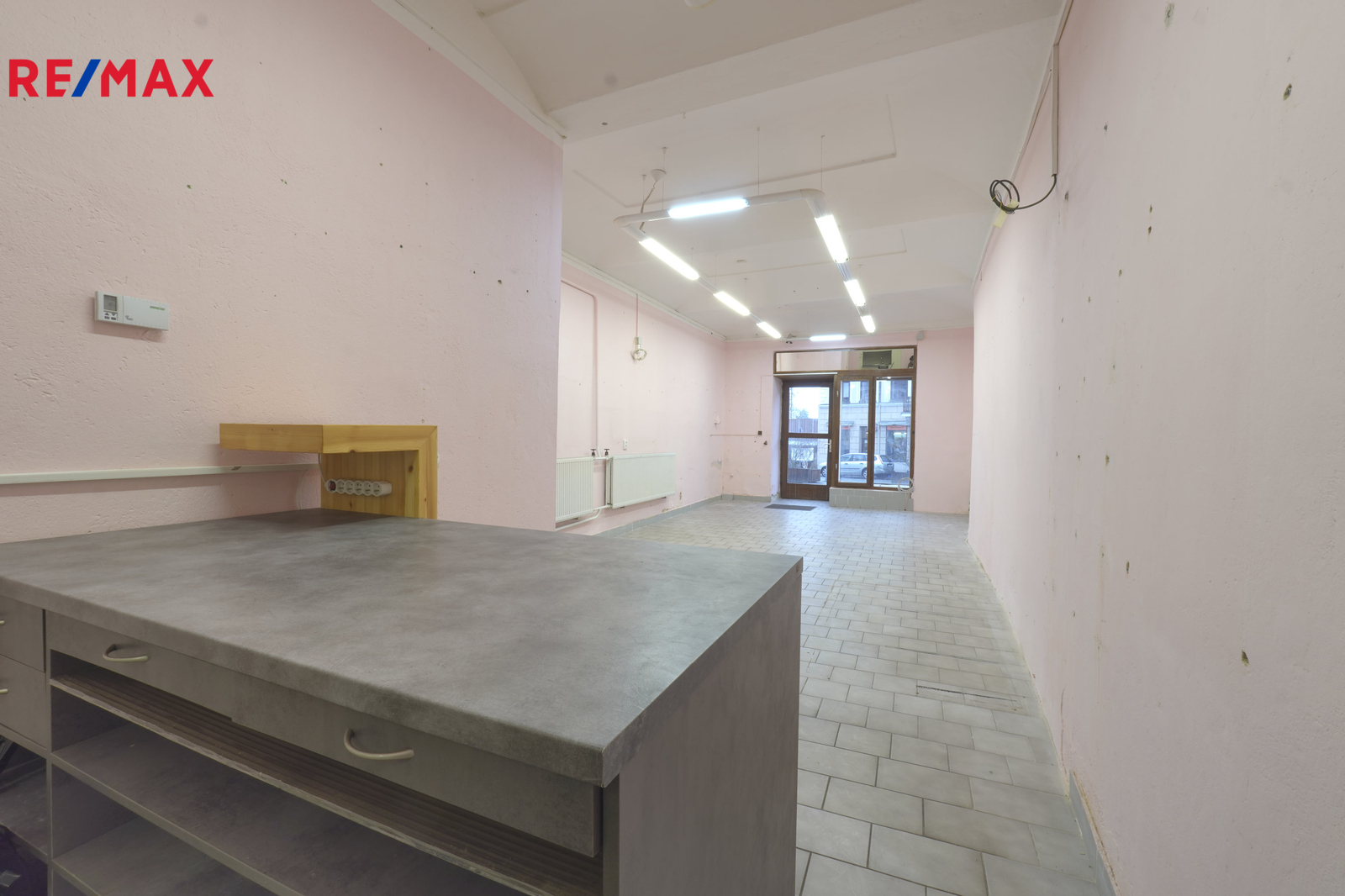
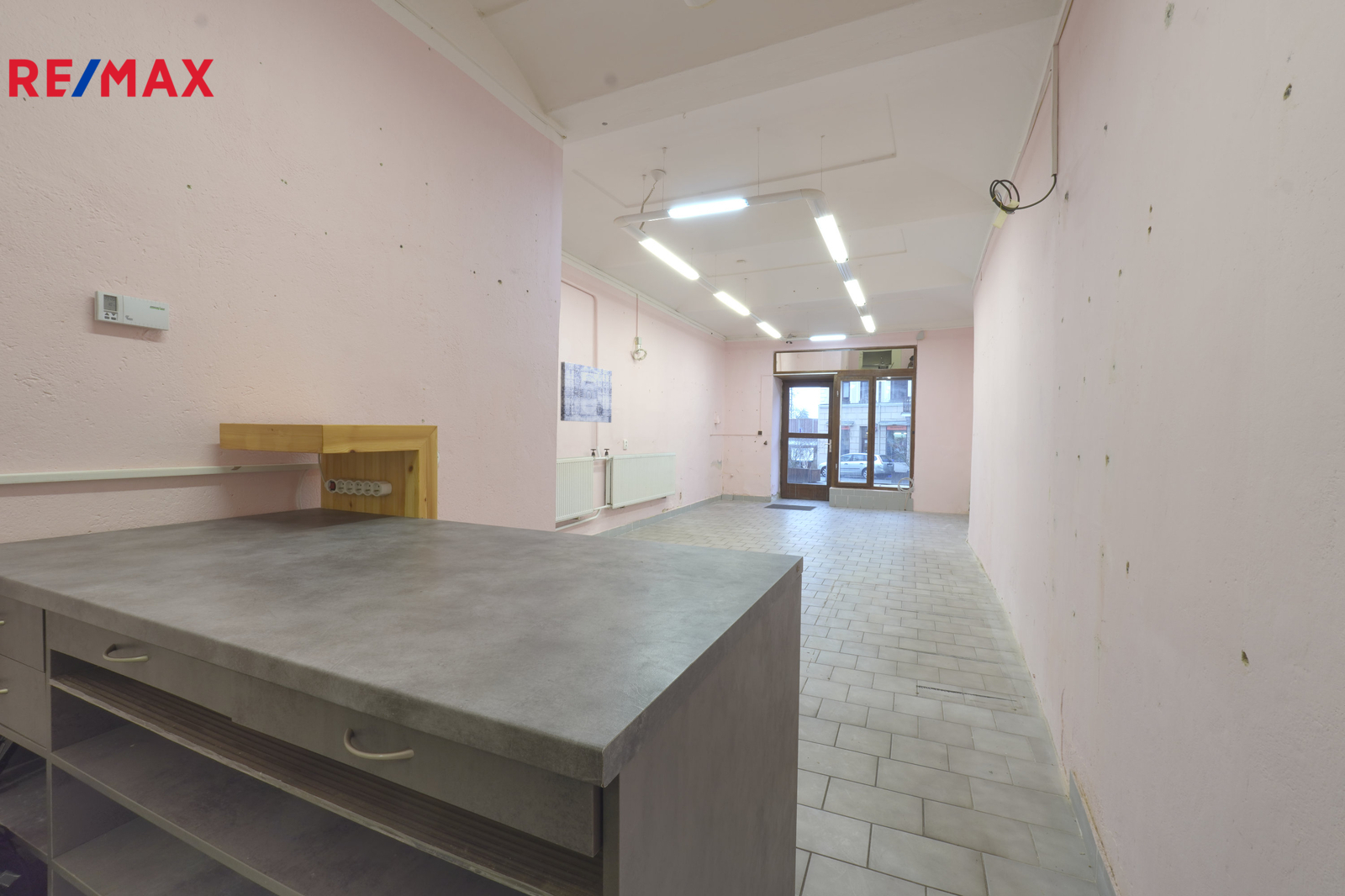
+ wall art (588, 394)
